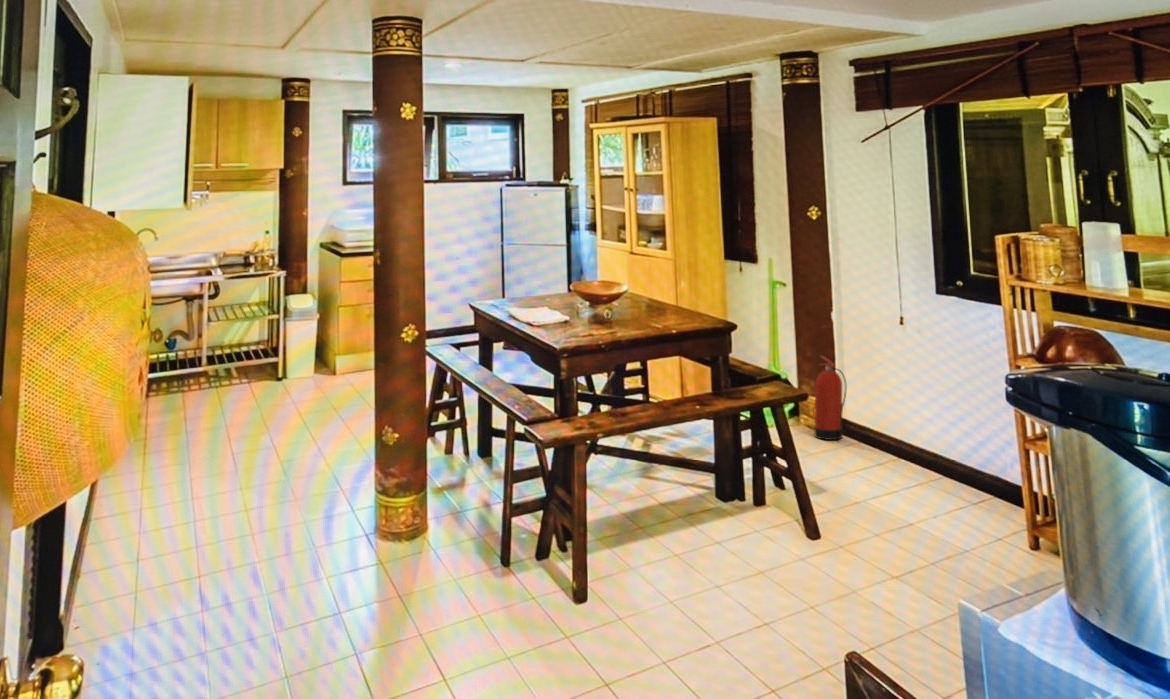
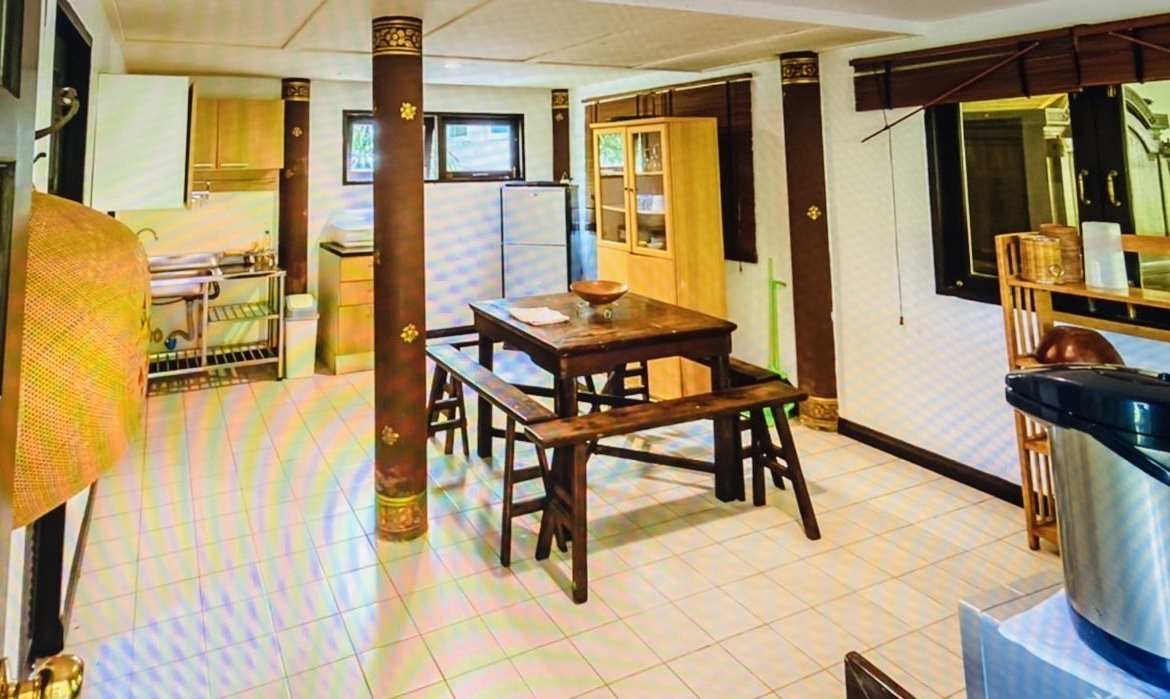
- fire extinguisher (832, 397)
